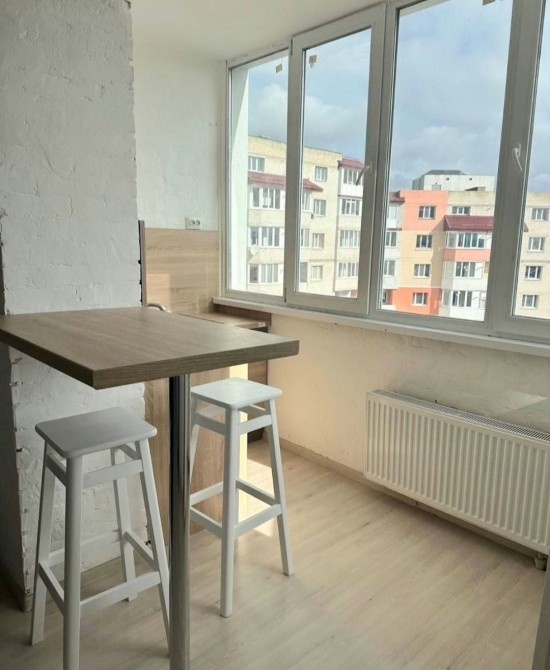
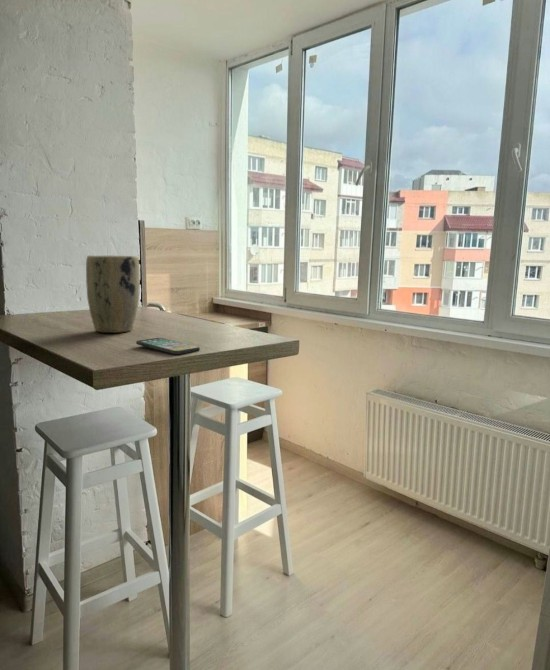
+ plant pot (113, 293)
+ smartphone (167, 345)
